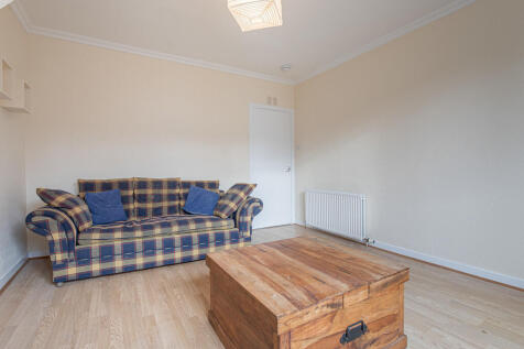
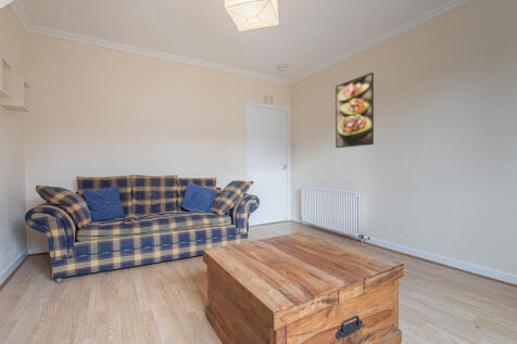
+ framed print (353, 113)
